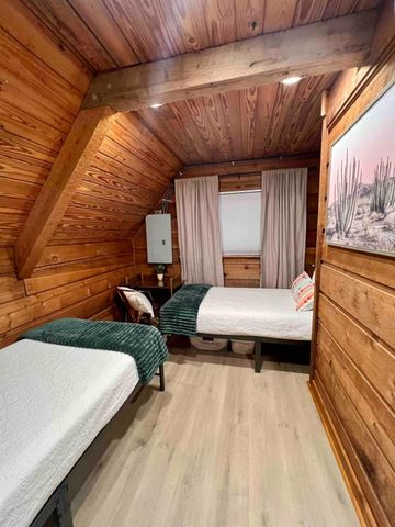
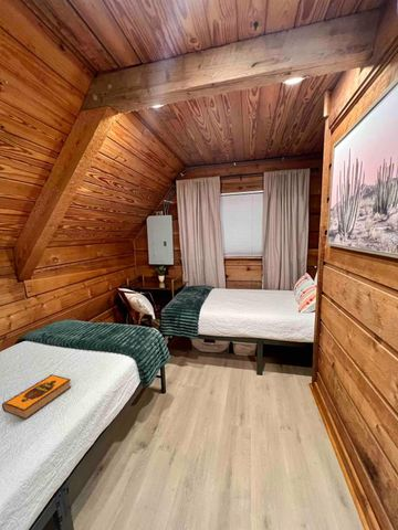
+ hardback book (39, 393)
